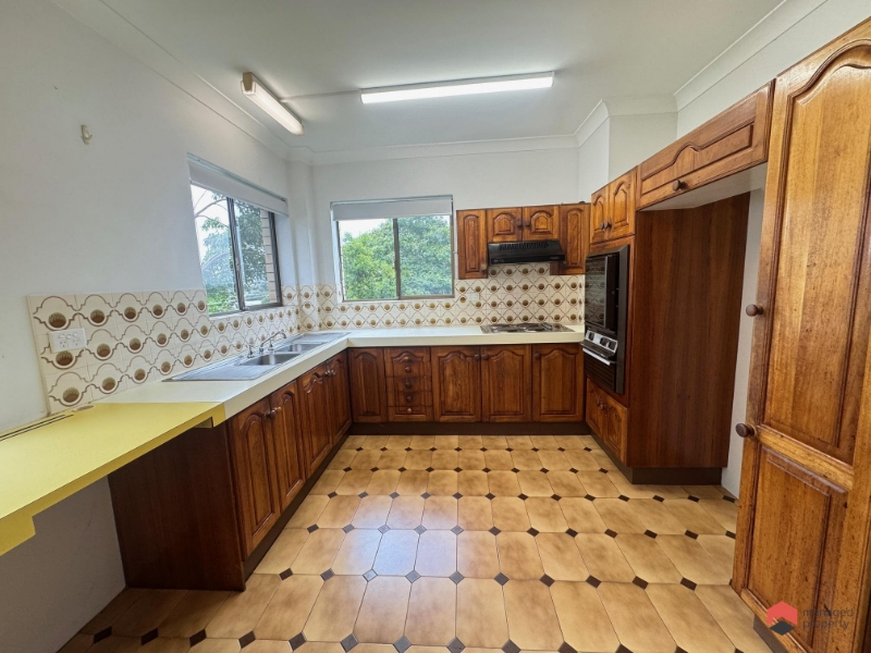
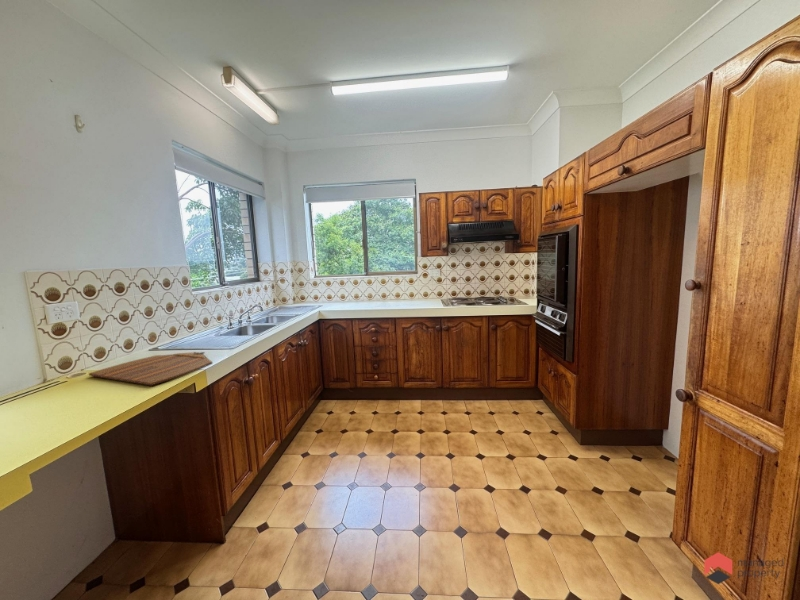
+ cutting board (165, 363)
